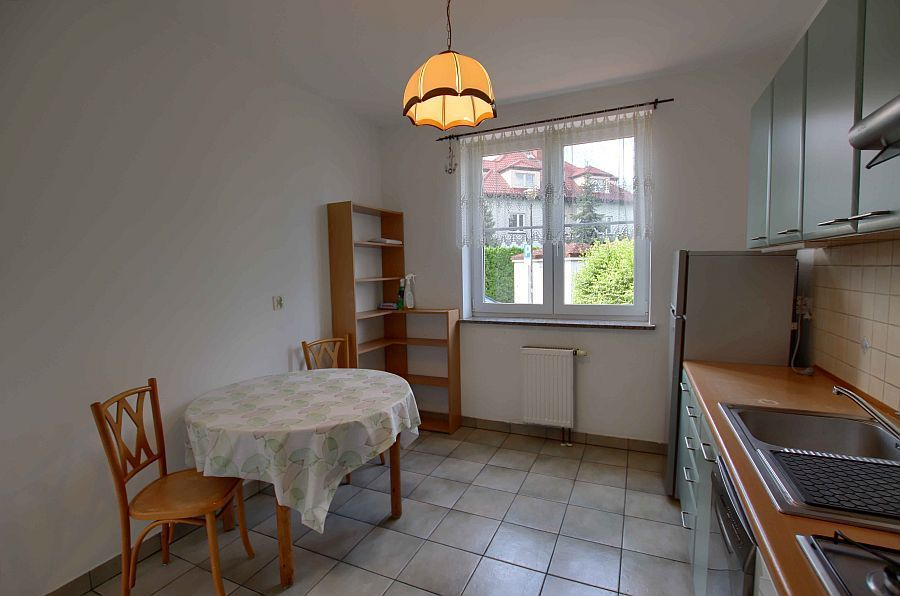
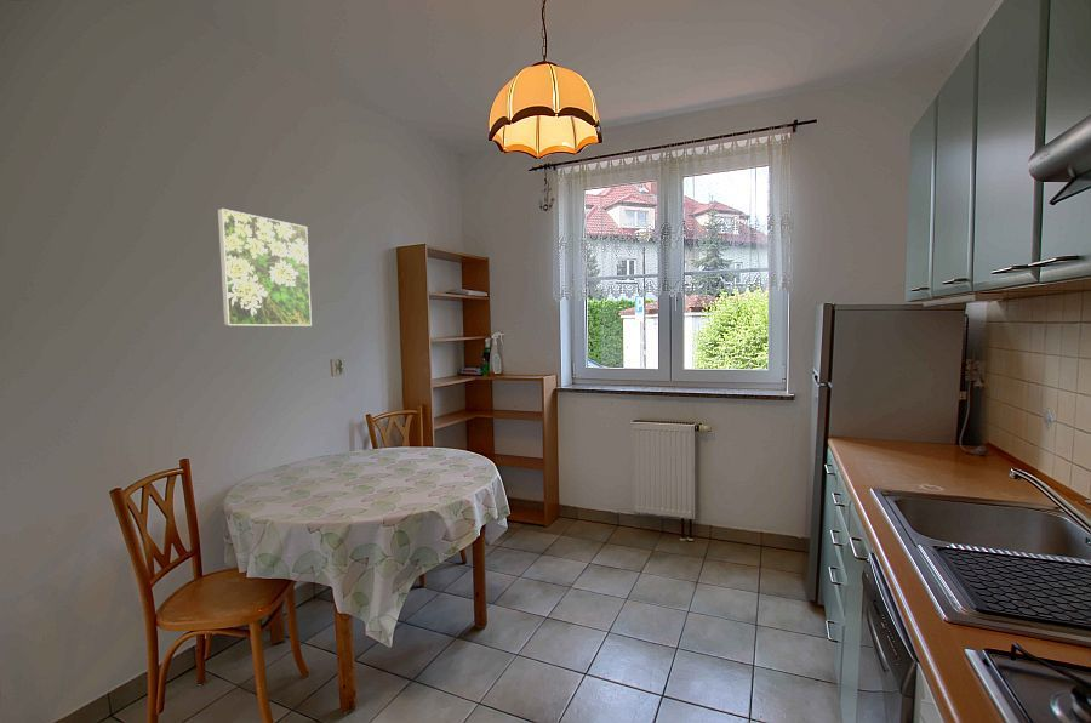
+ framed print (268, 272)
